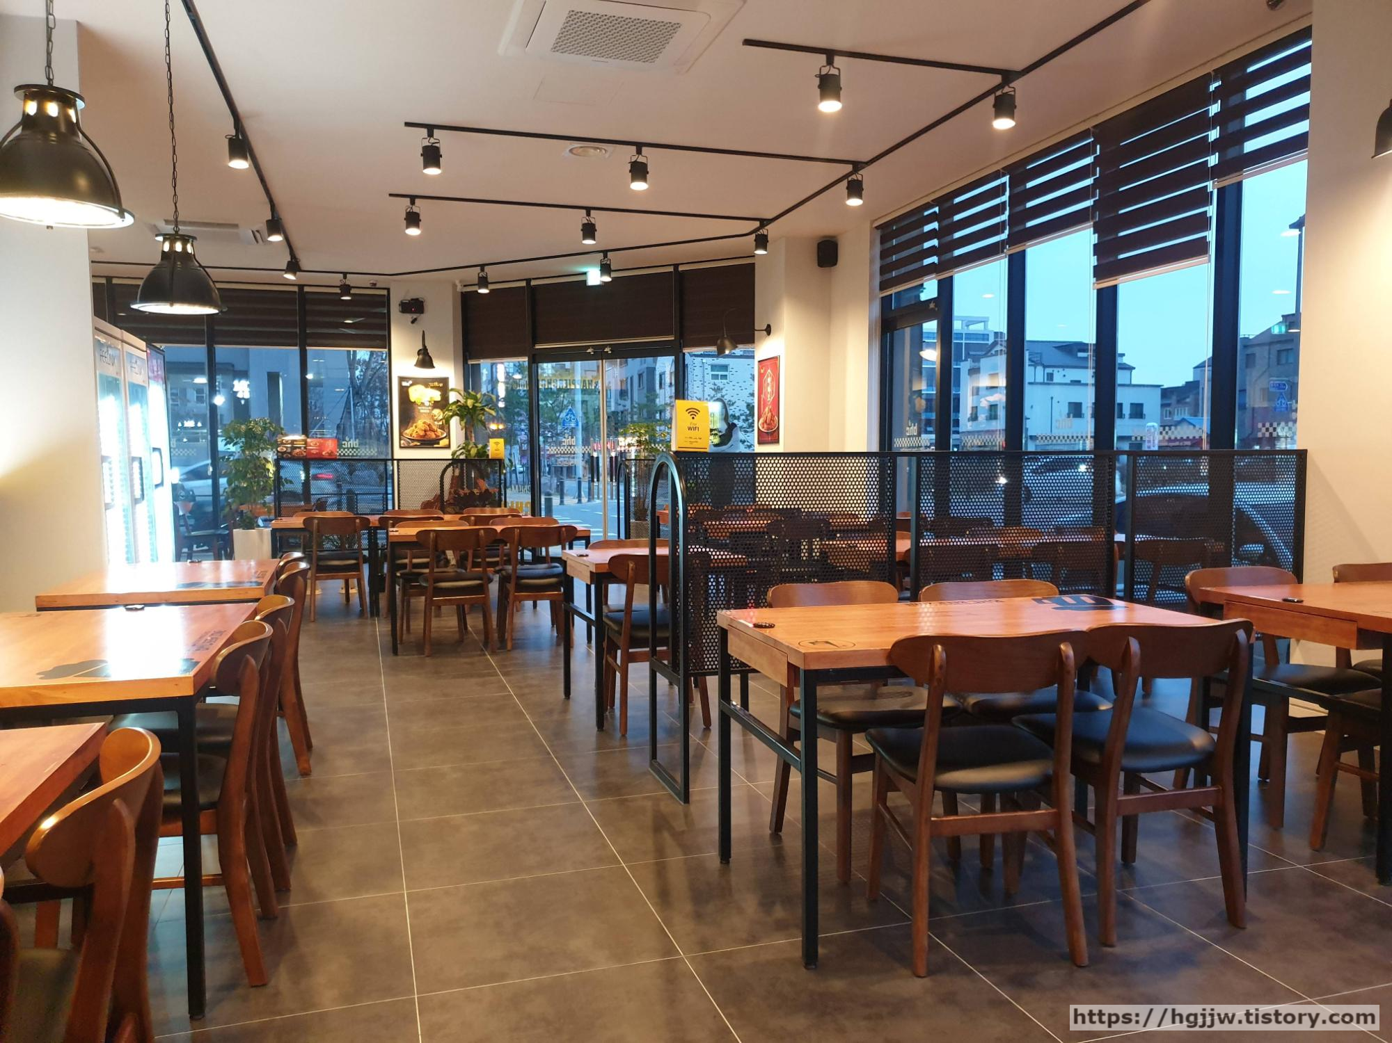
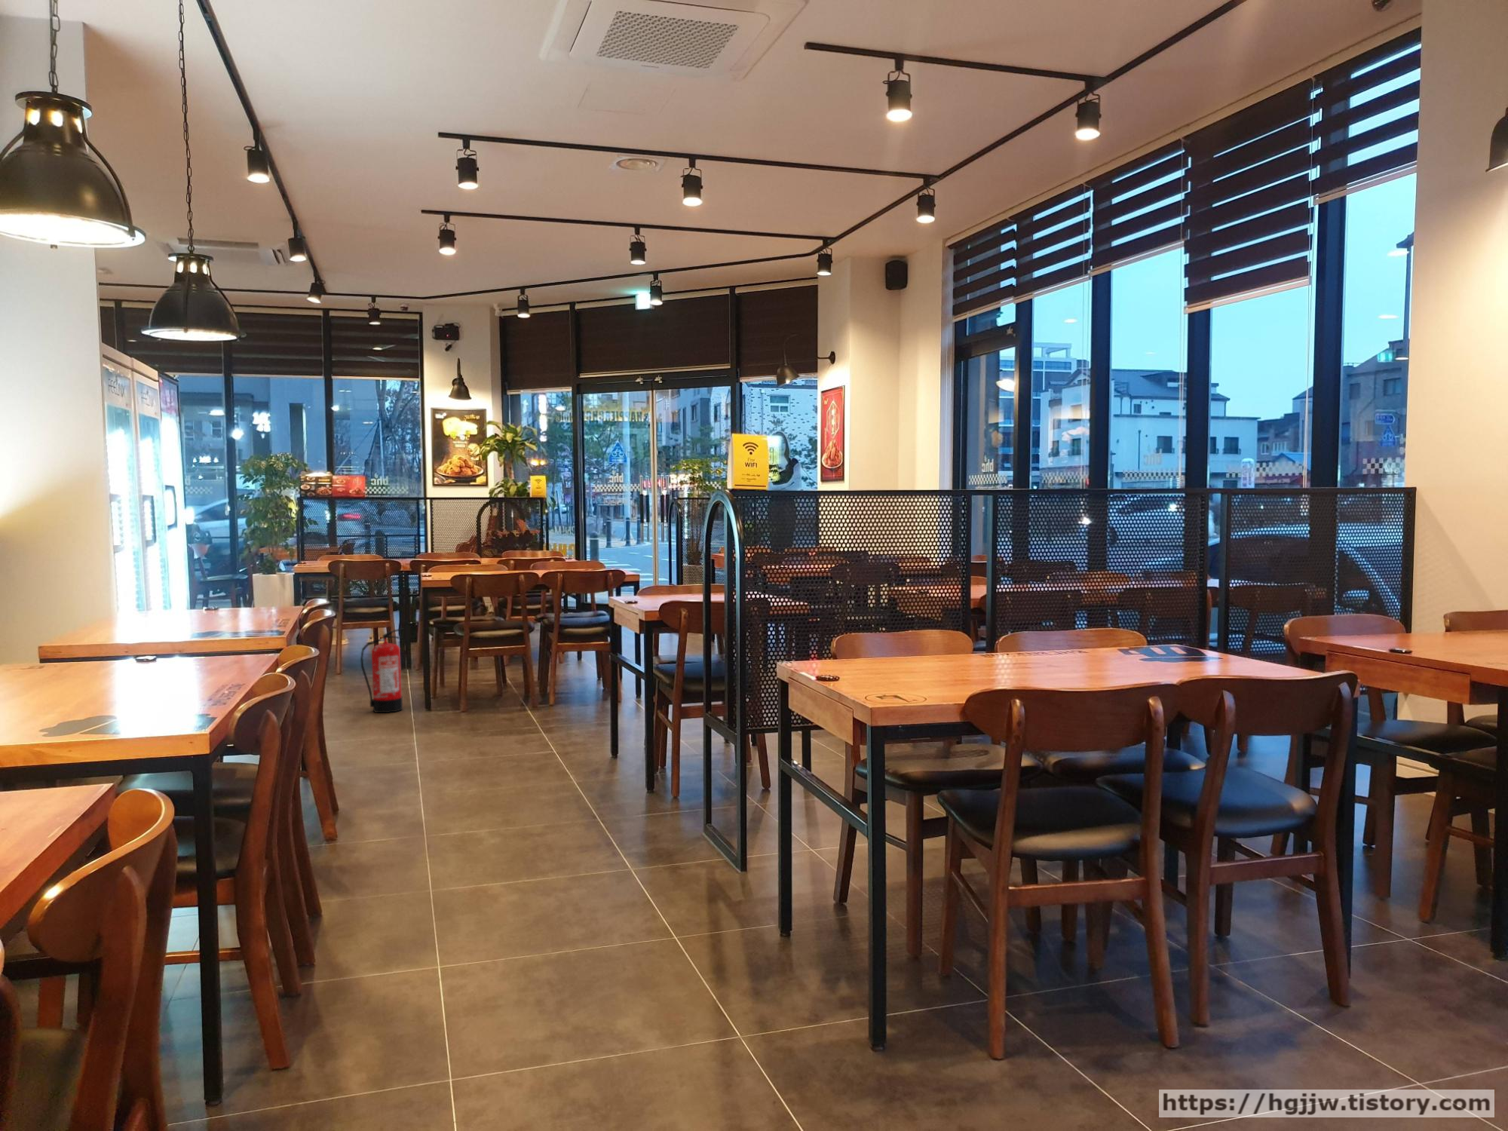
+ fire extinguisher (384, 670)
